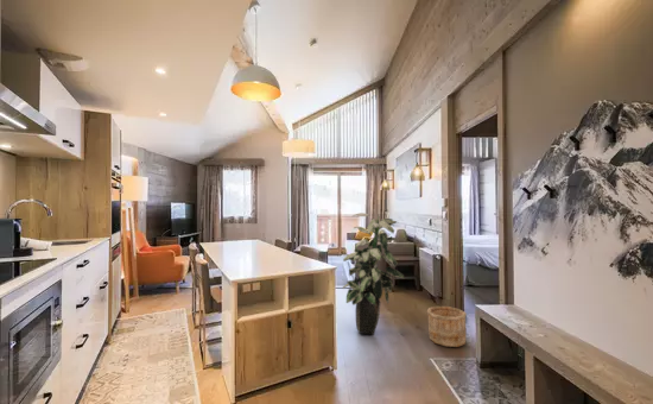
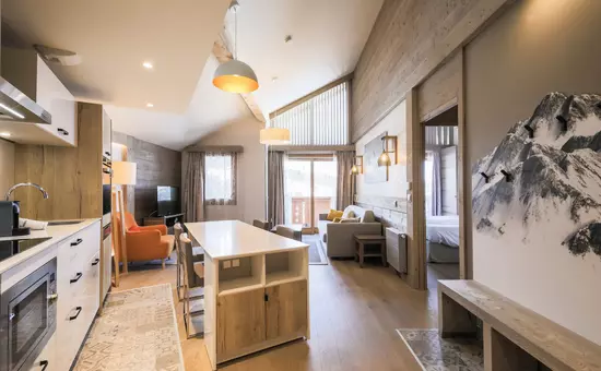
- wooden bucket (446, 324)
- indoor plant (369, 271)
